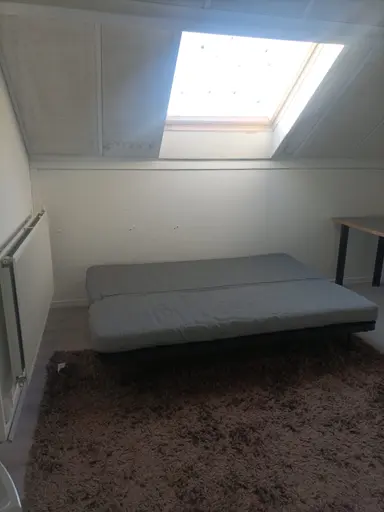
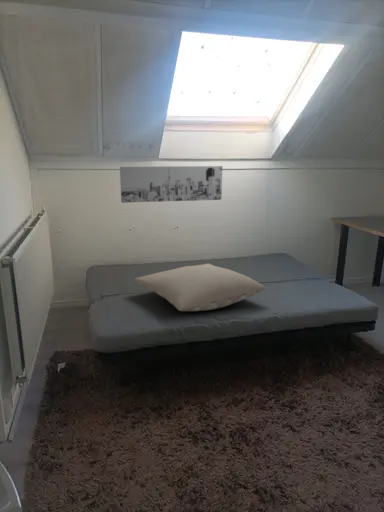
+ wall art (172, 183)
+ pillow (197, 283)
